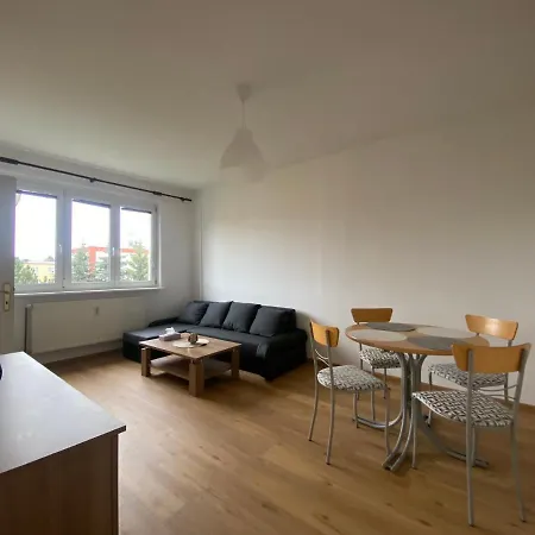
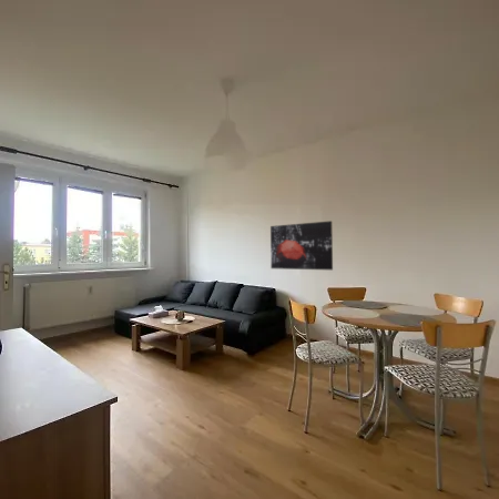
+ wall art (299, 246)
